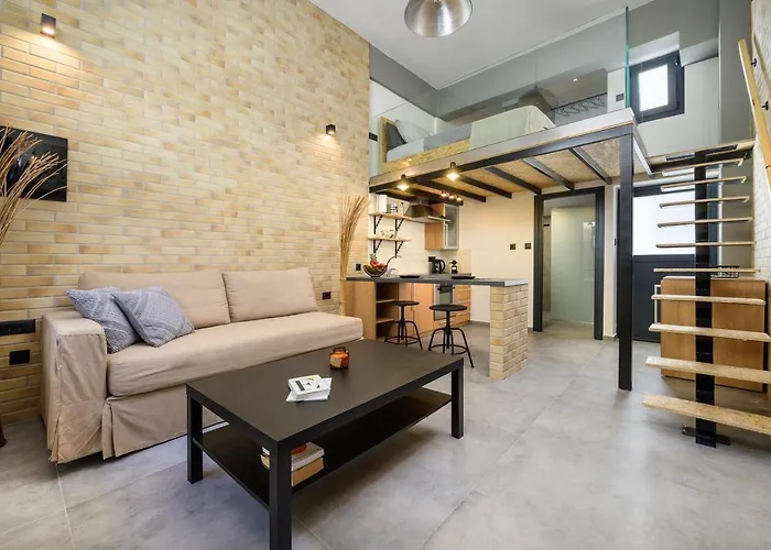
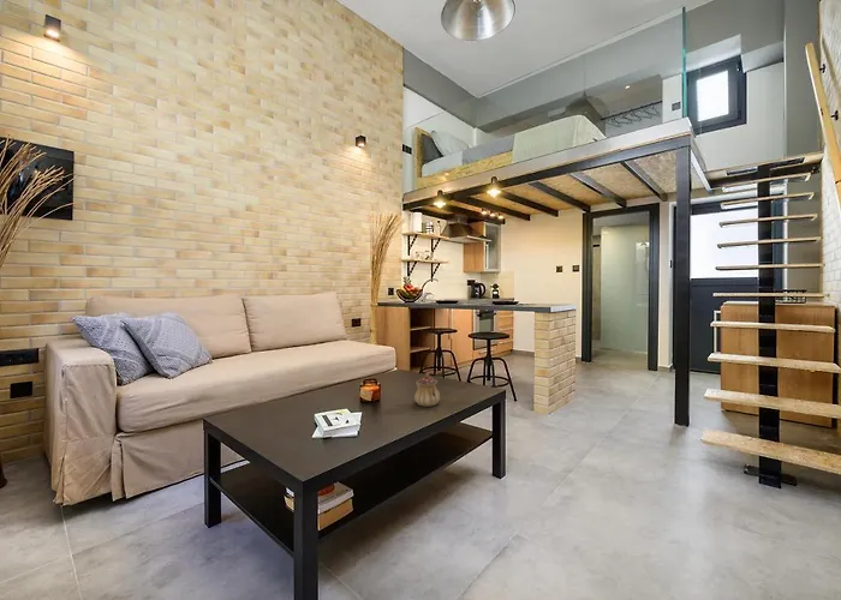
+ teapot (428, 388)
